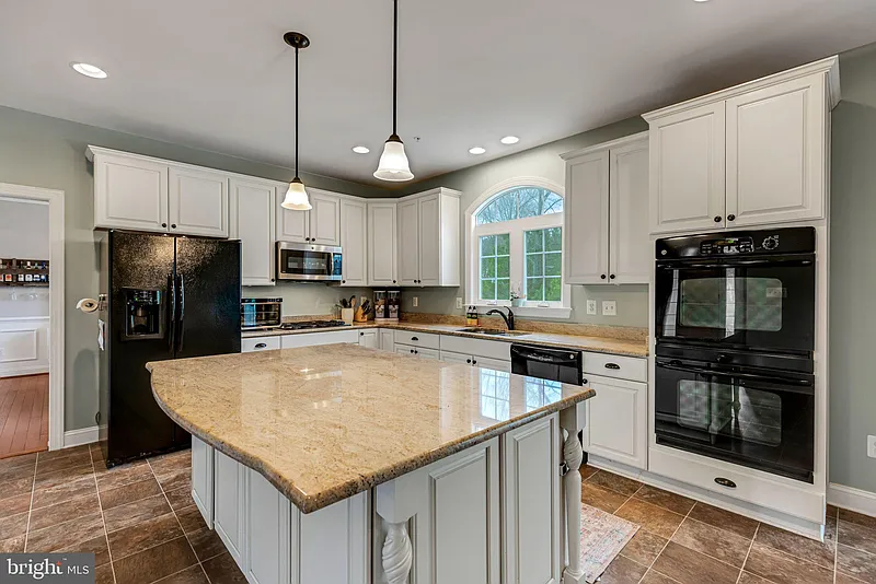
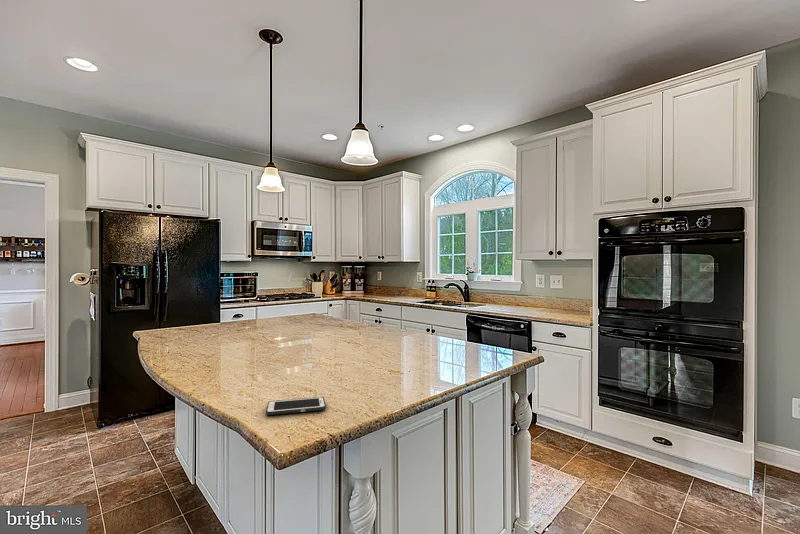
+ cell phone (296, 405)
